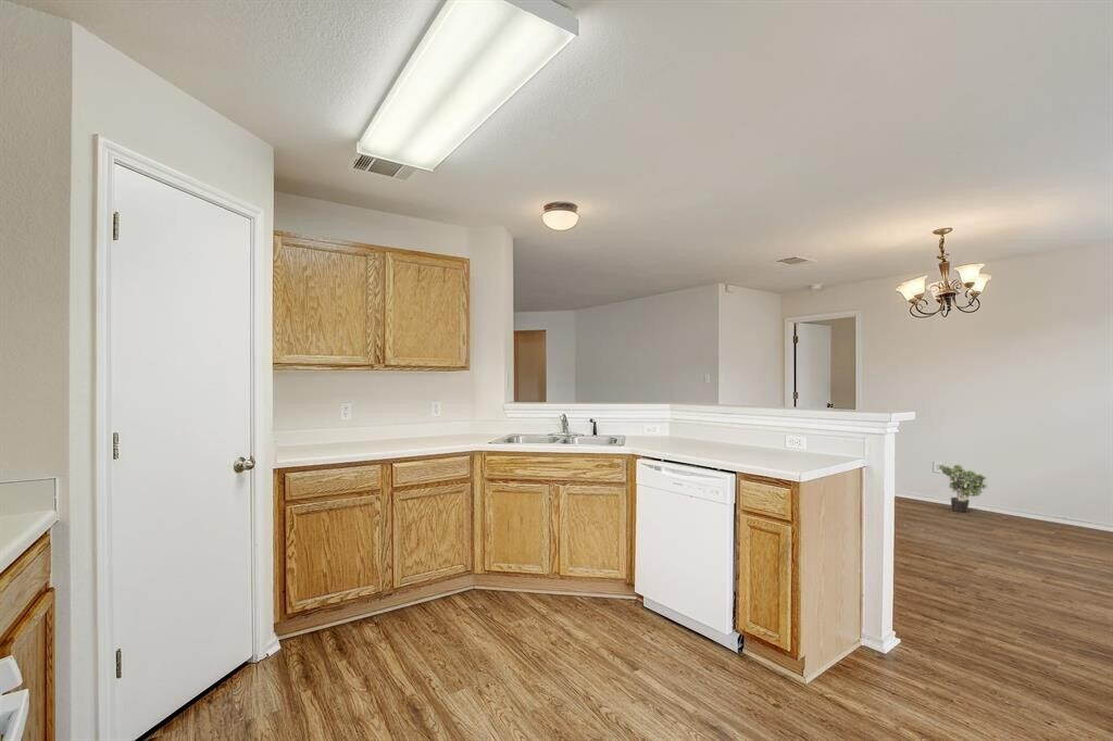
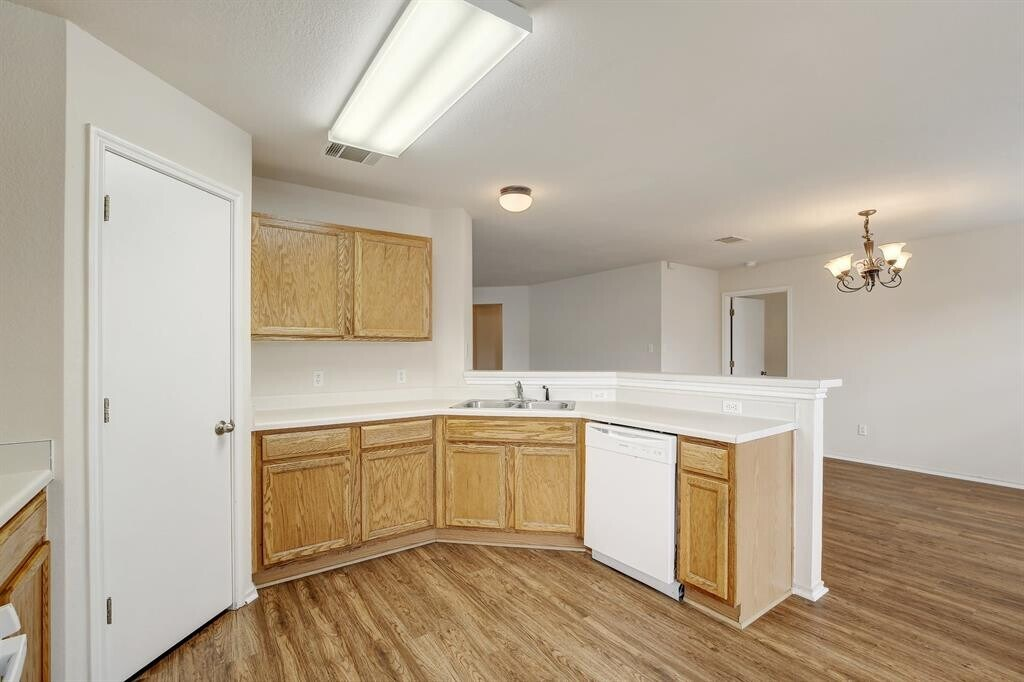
- potted plant (960, 488)
